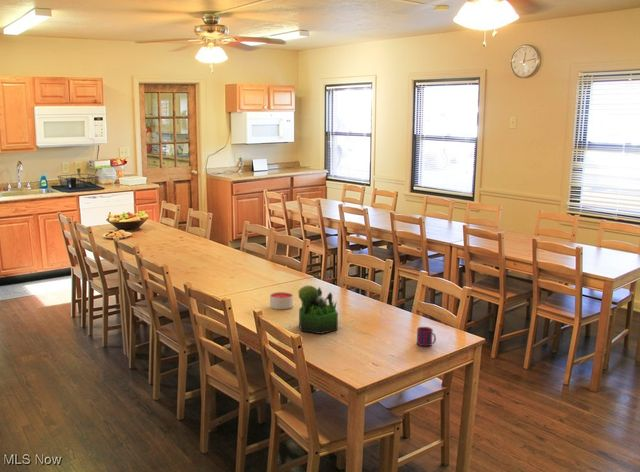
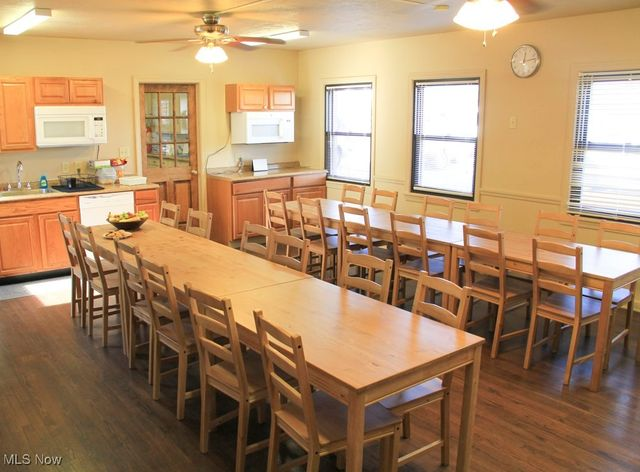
- plant (317, 306)
- mug (426, 337)
- candle (281, 300)
